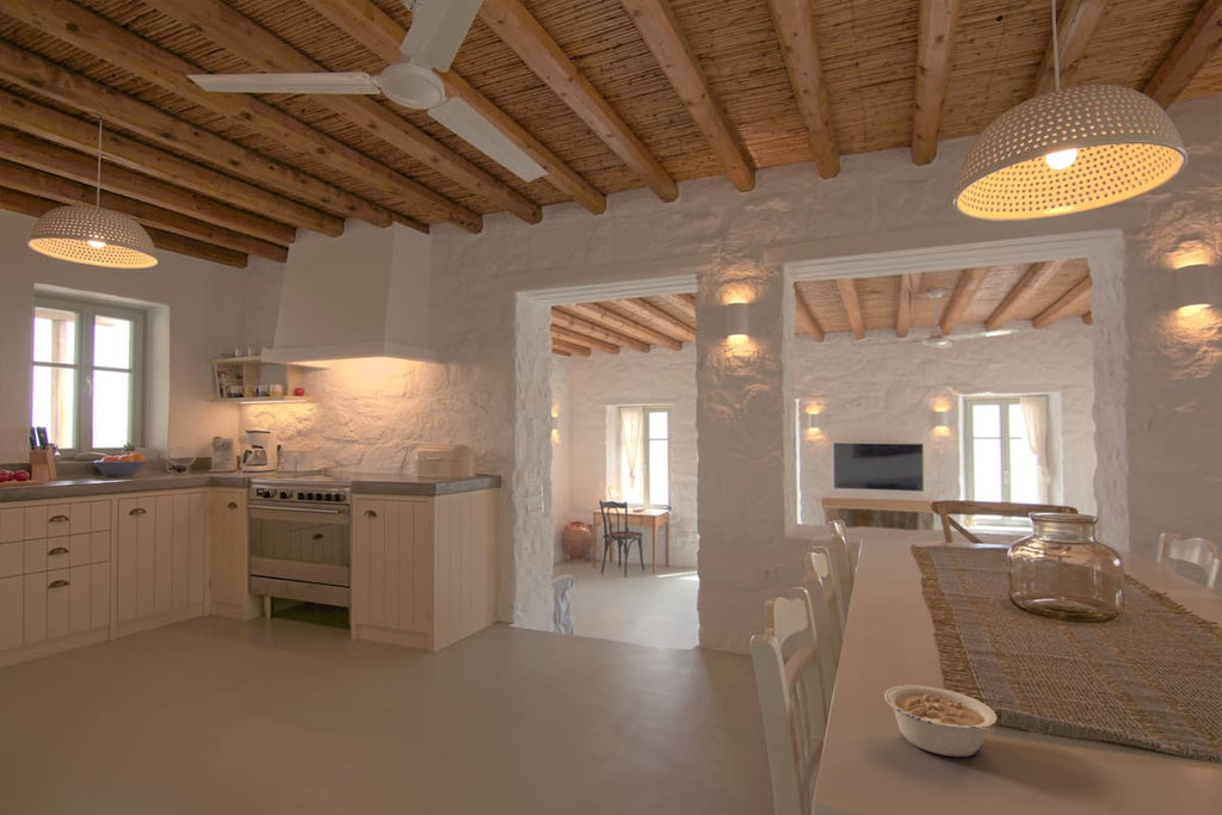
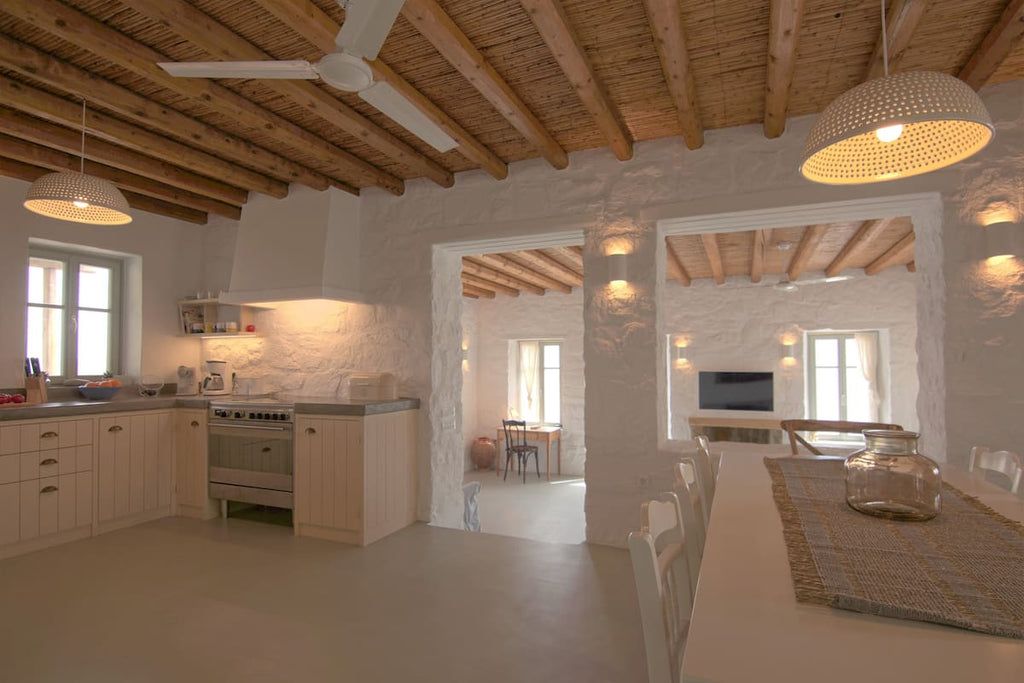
- legume (943, 720)
